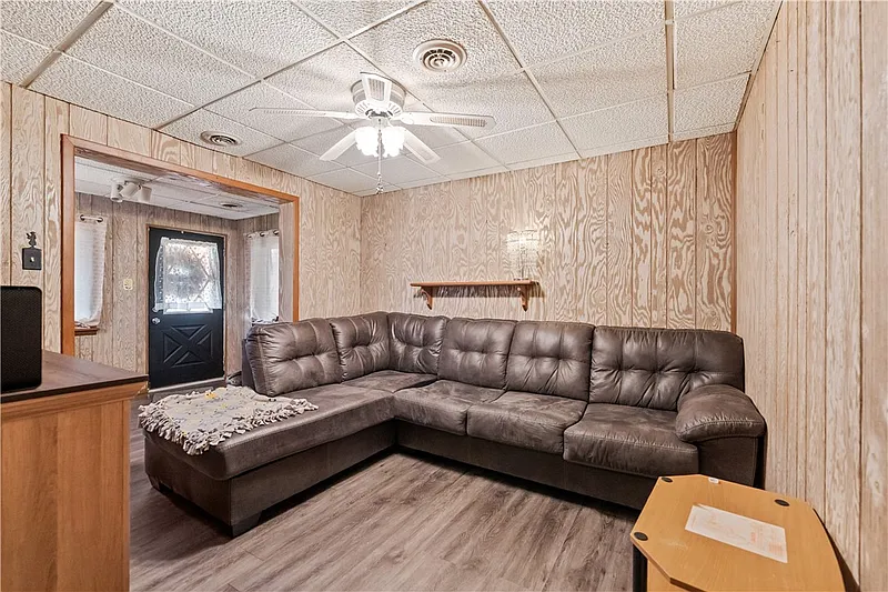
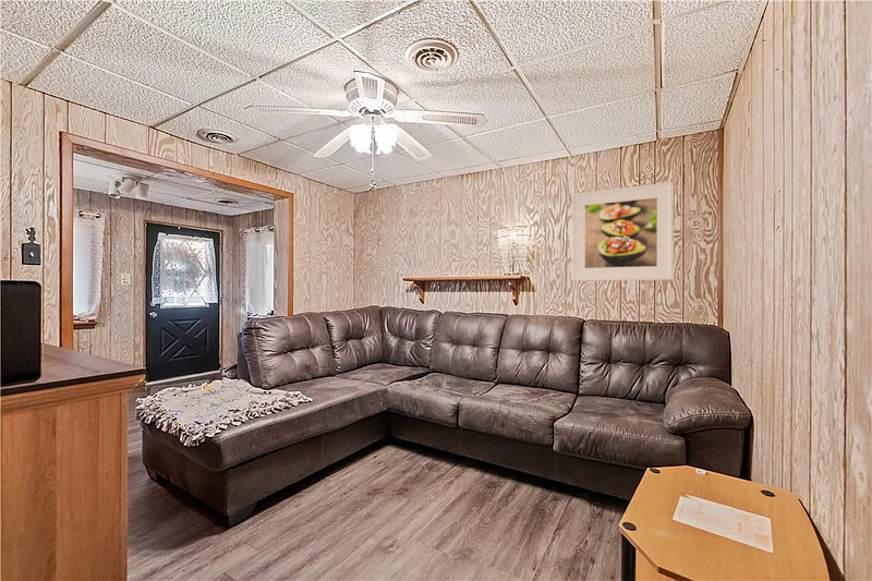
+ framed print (619, 234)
